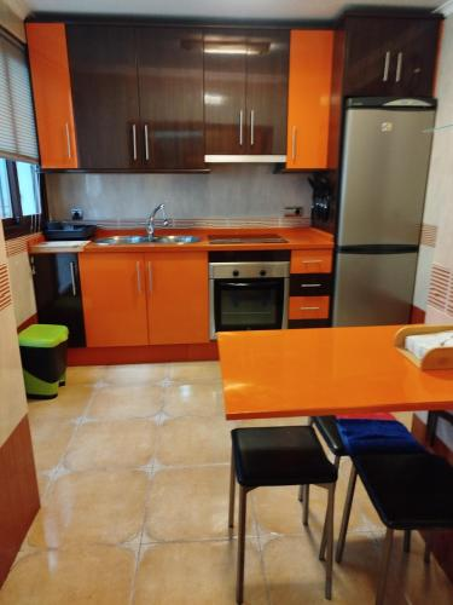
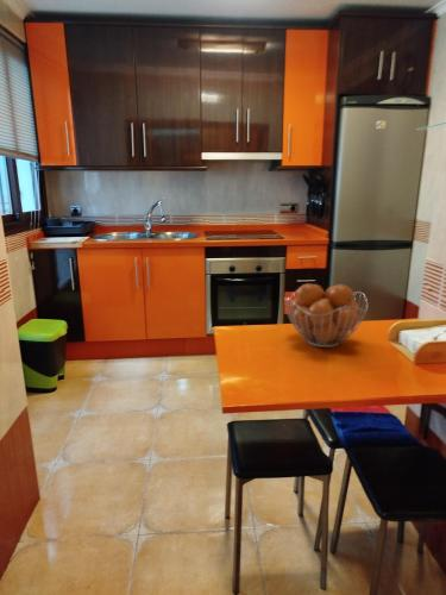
+ fruit basket (325, 313)
